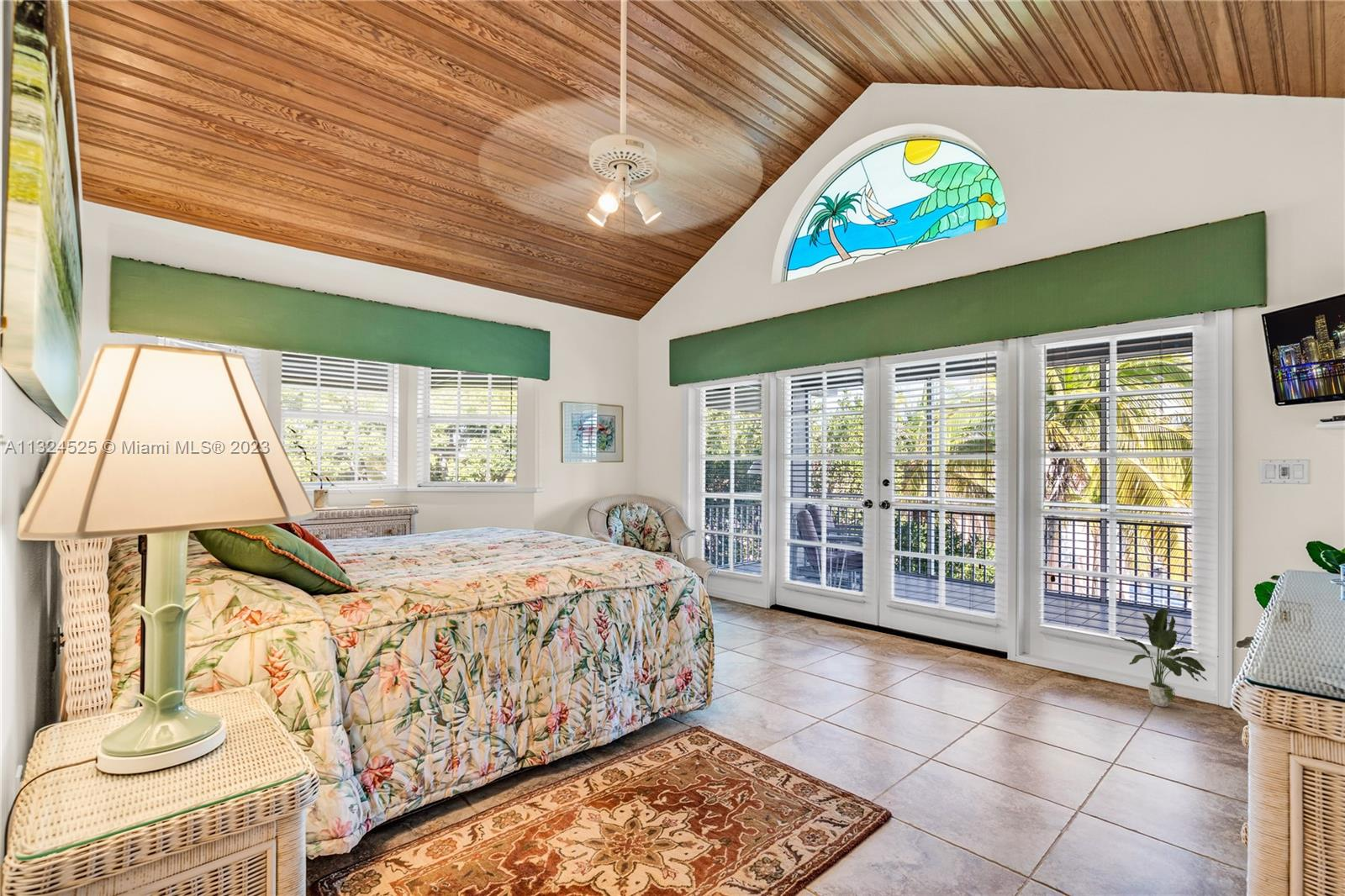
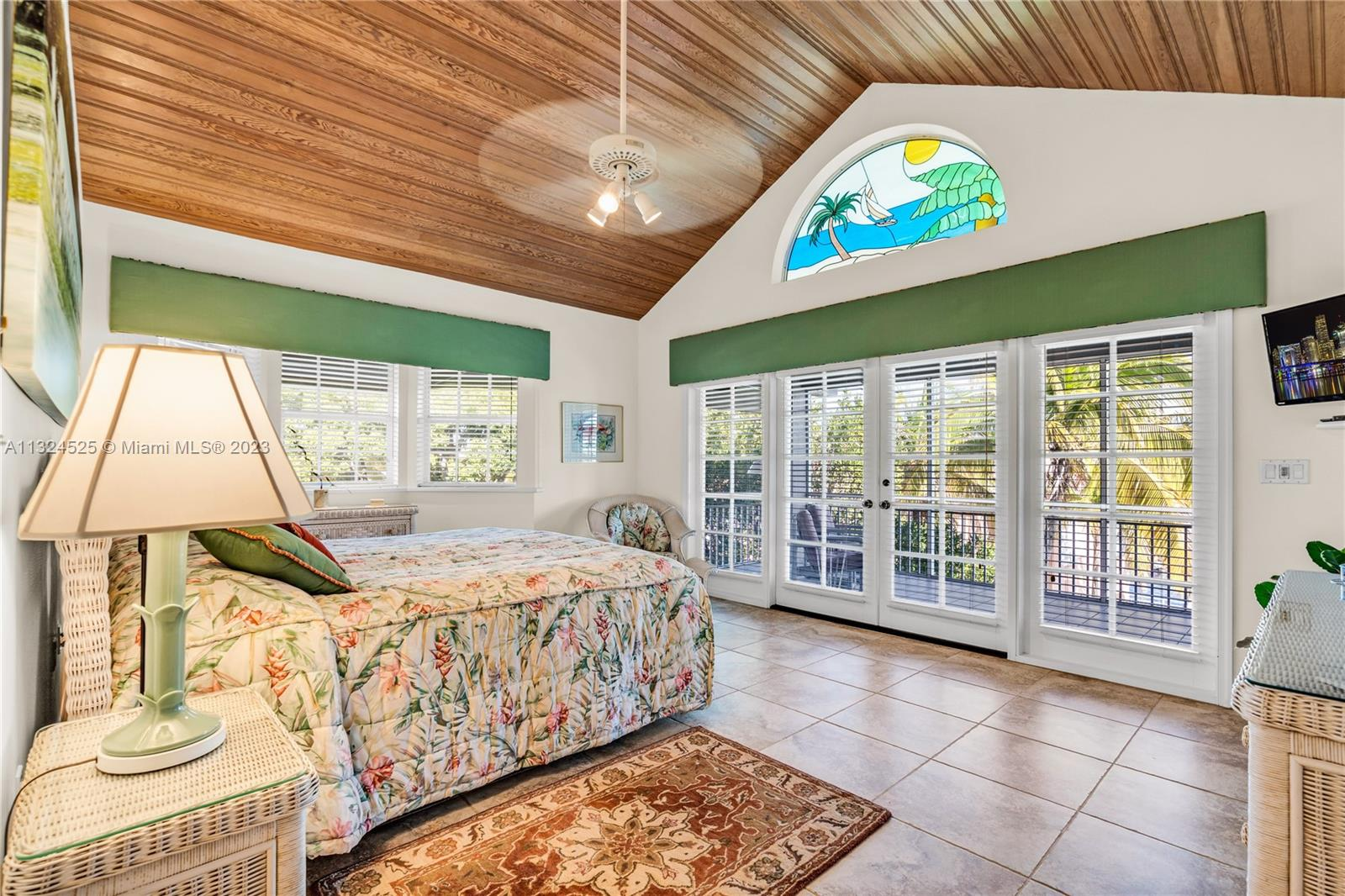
- potted plant (1162, 658)
